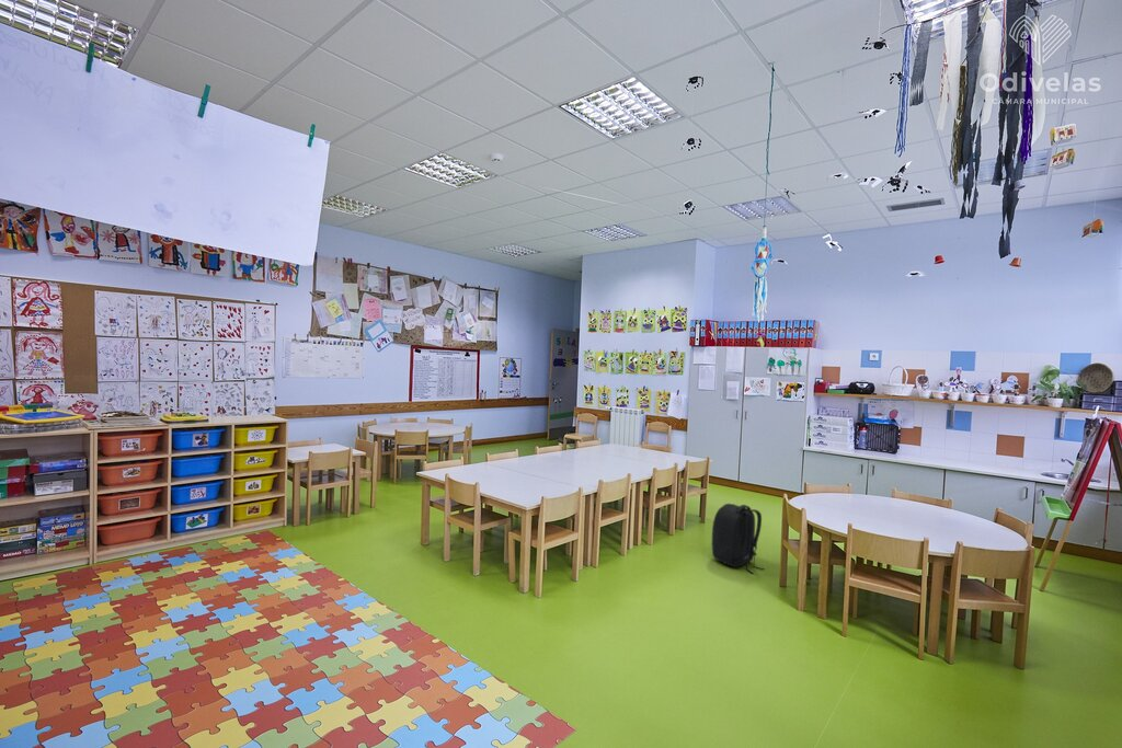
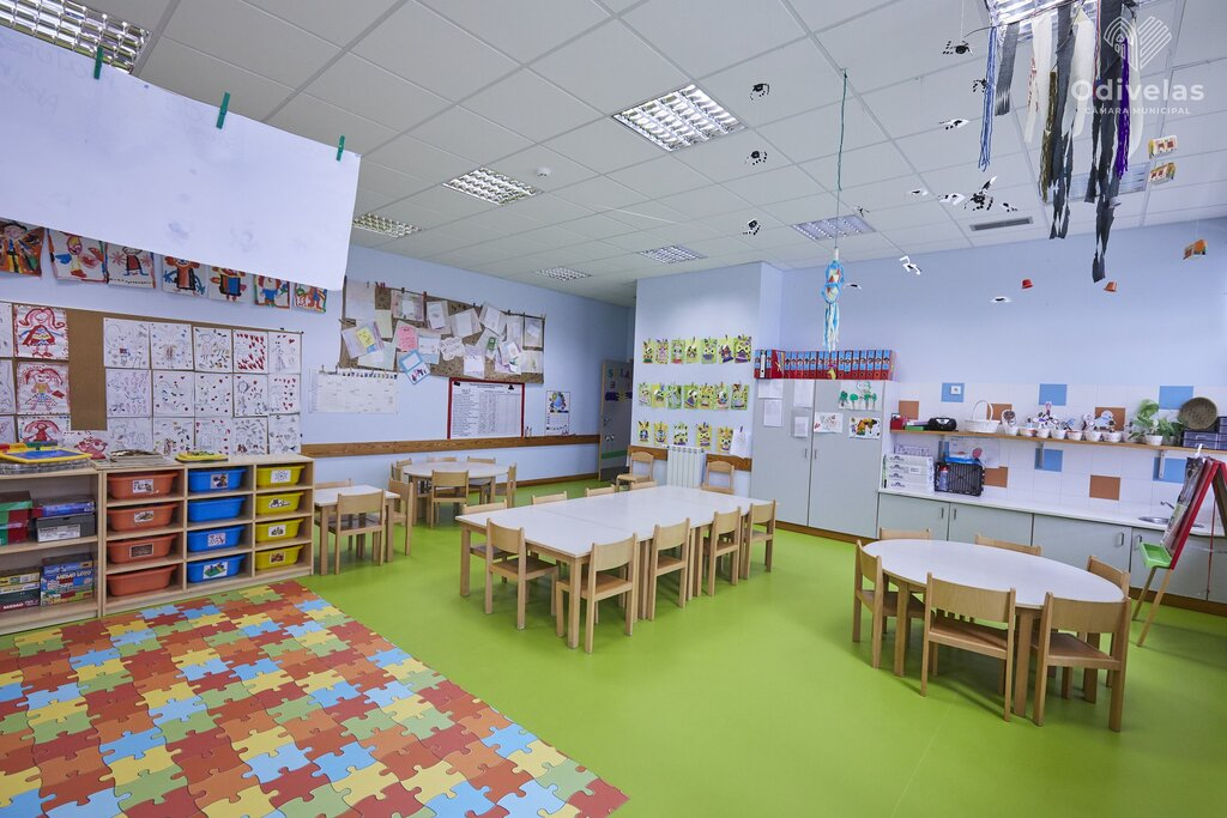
- backpack (737, 533)
